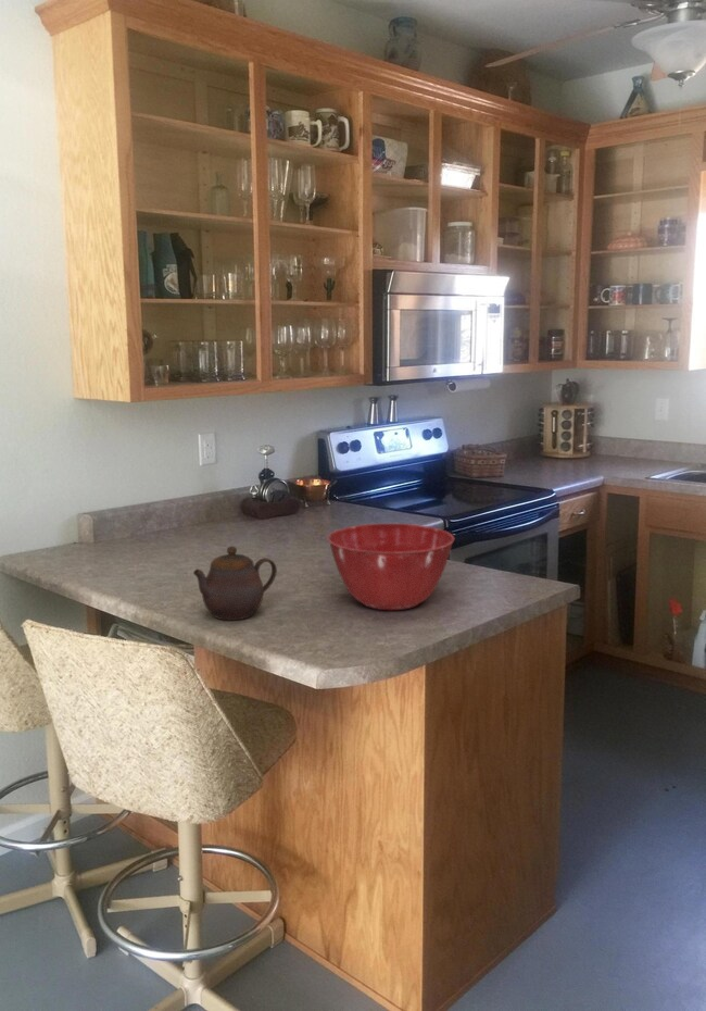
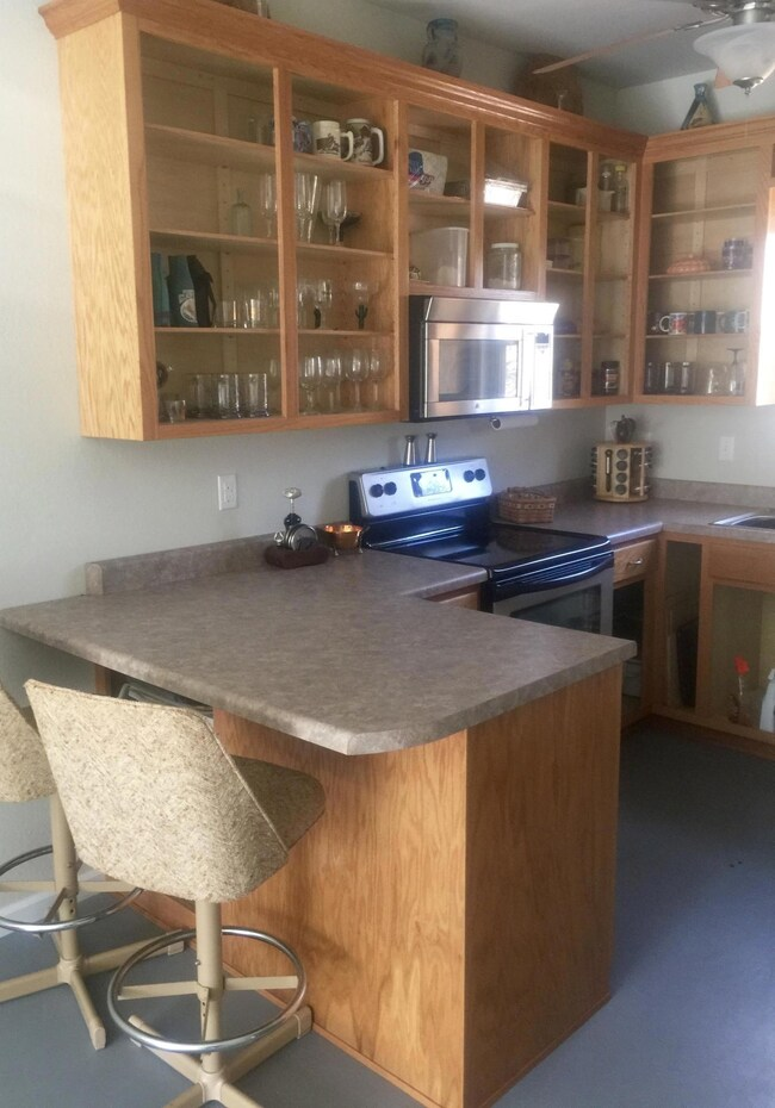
- teapot (236, 579)
- mixing bowl (390, 569)
